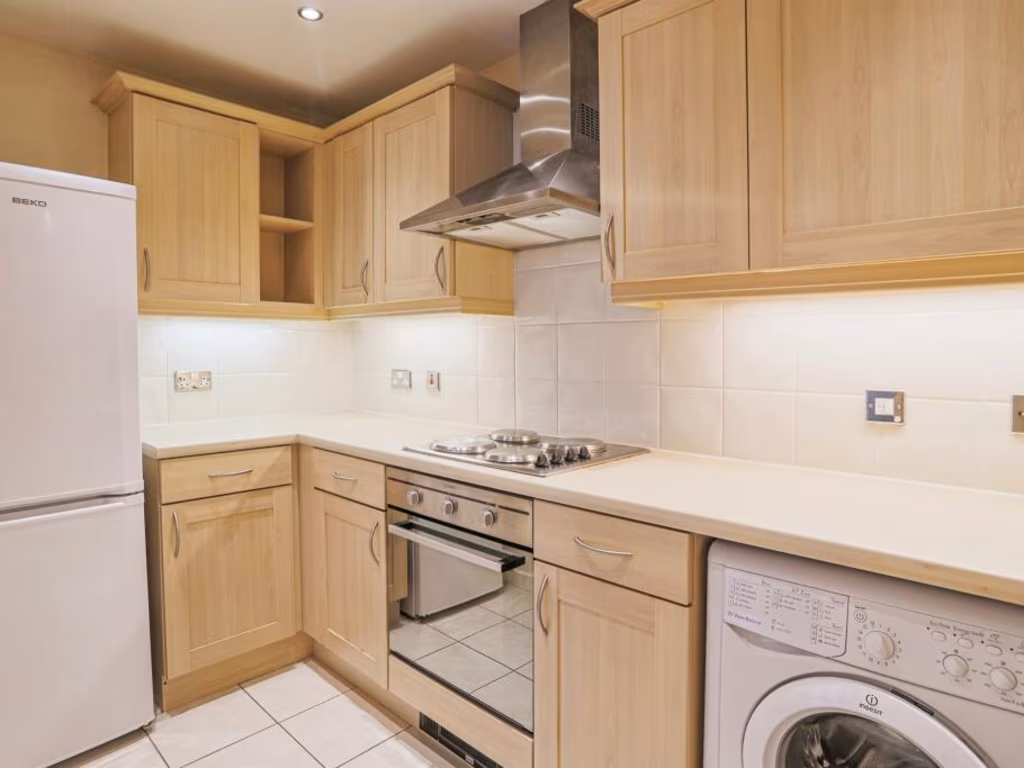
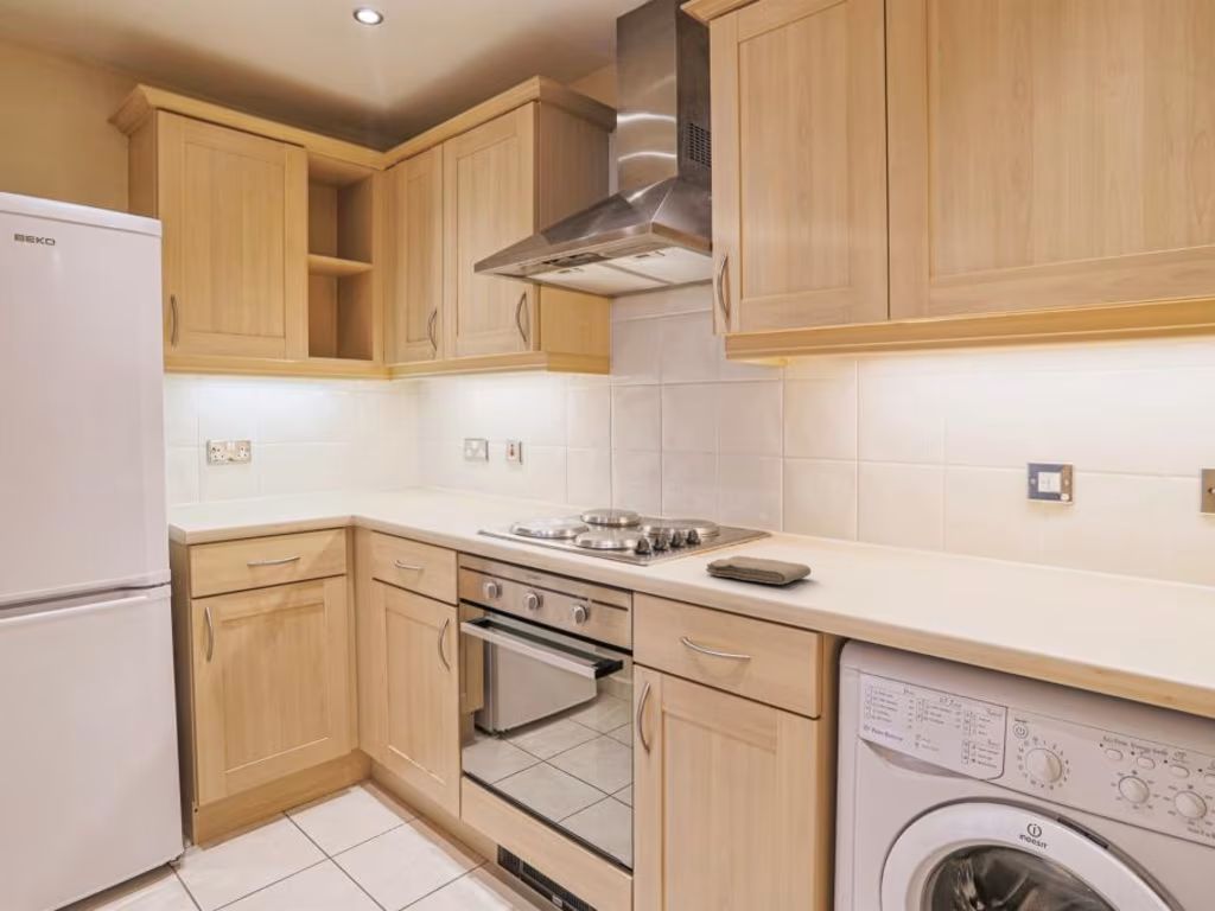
+ washcloth (757, 568)
